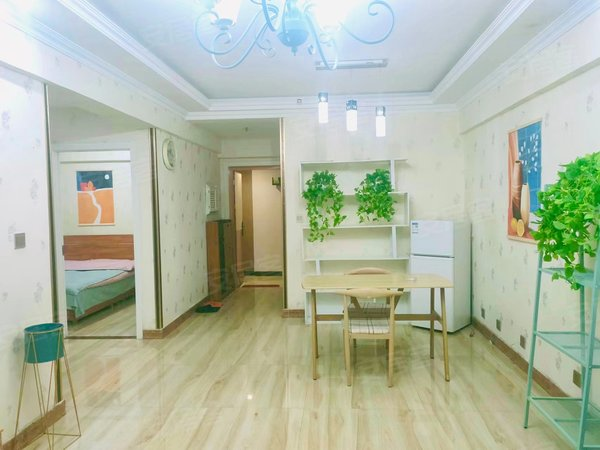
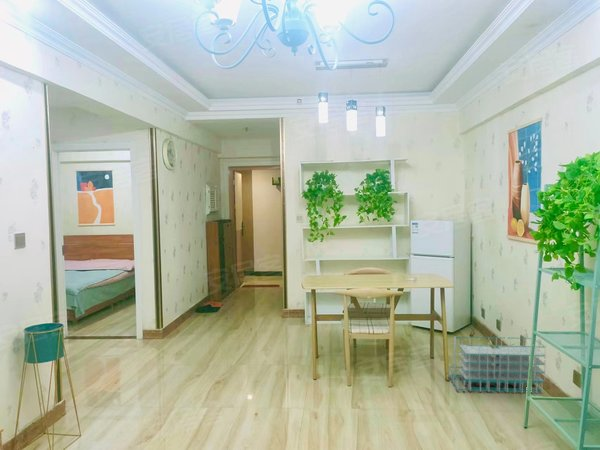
+ architectural model (495, 363)
